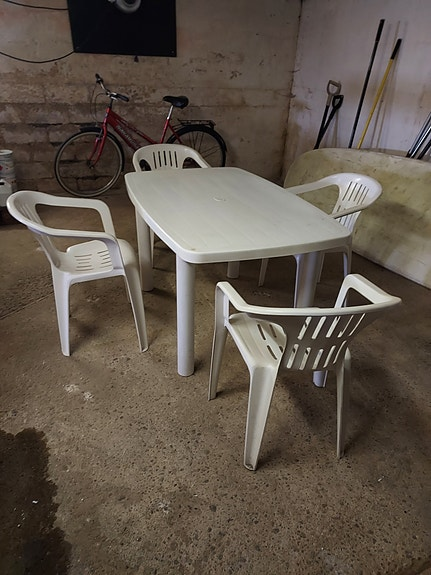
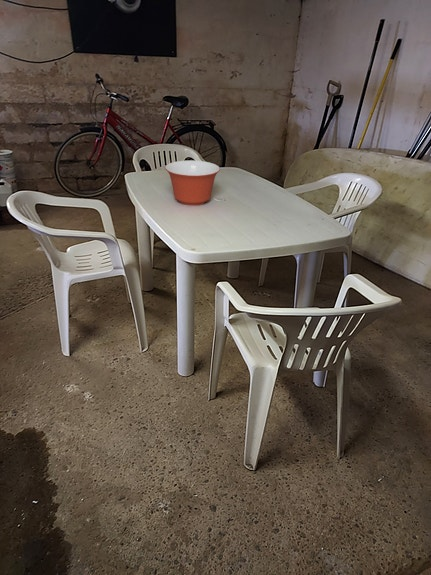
+ mixing bowl (192, 184)
